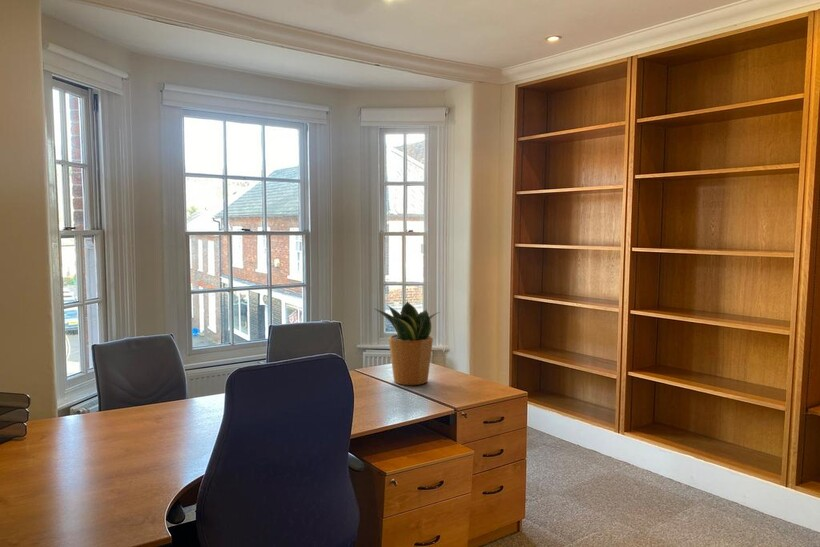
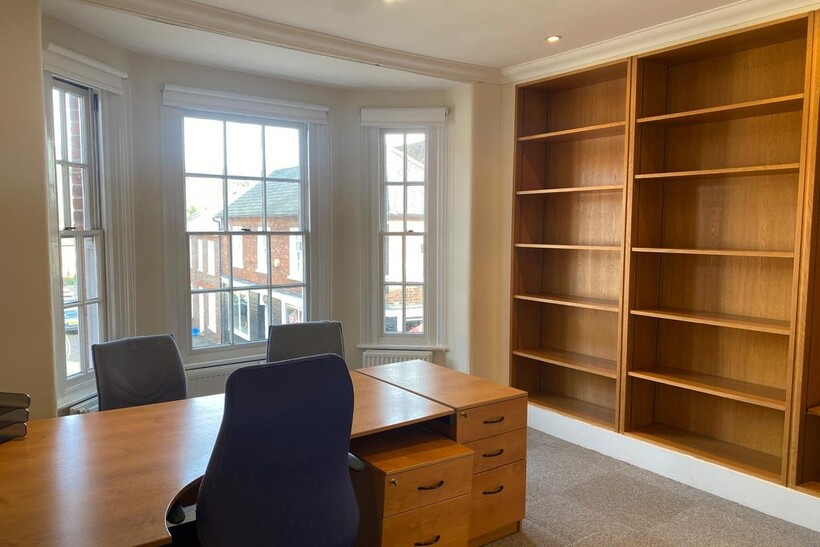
- potted plant (406, 343)
